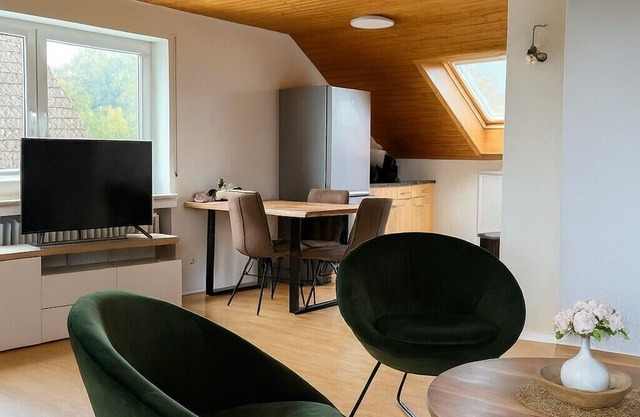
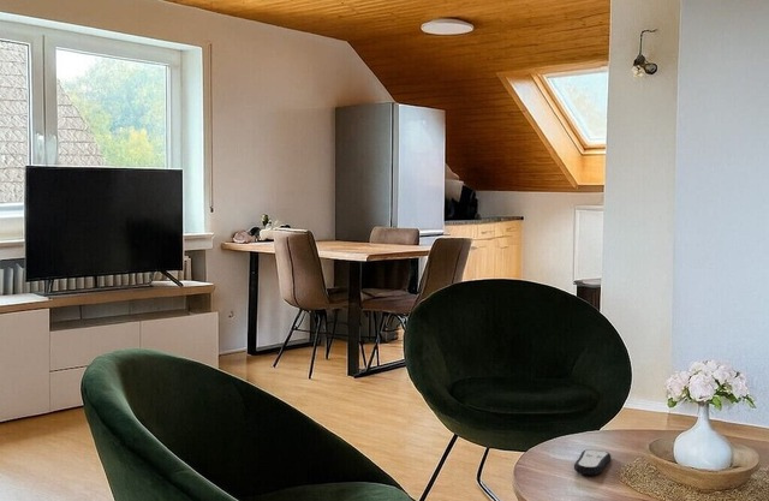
+ remote control (591, 461)
